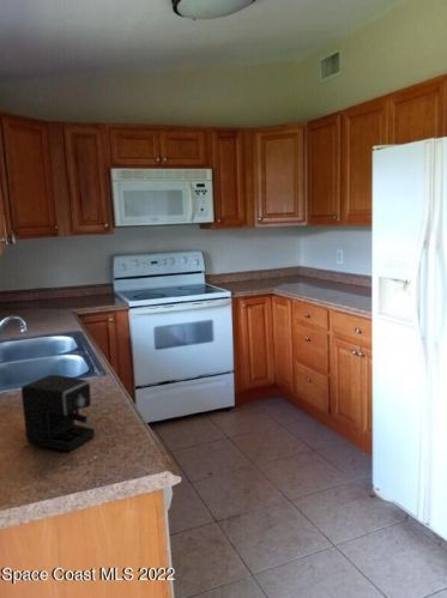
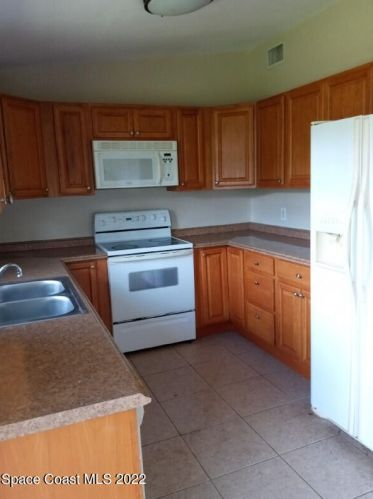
- coffee maker (78, 399)
